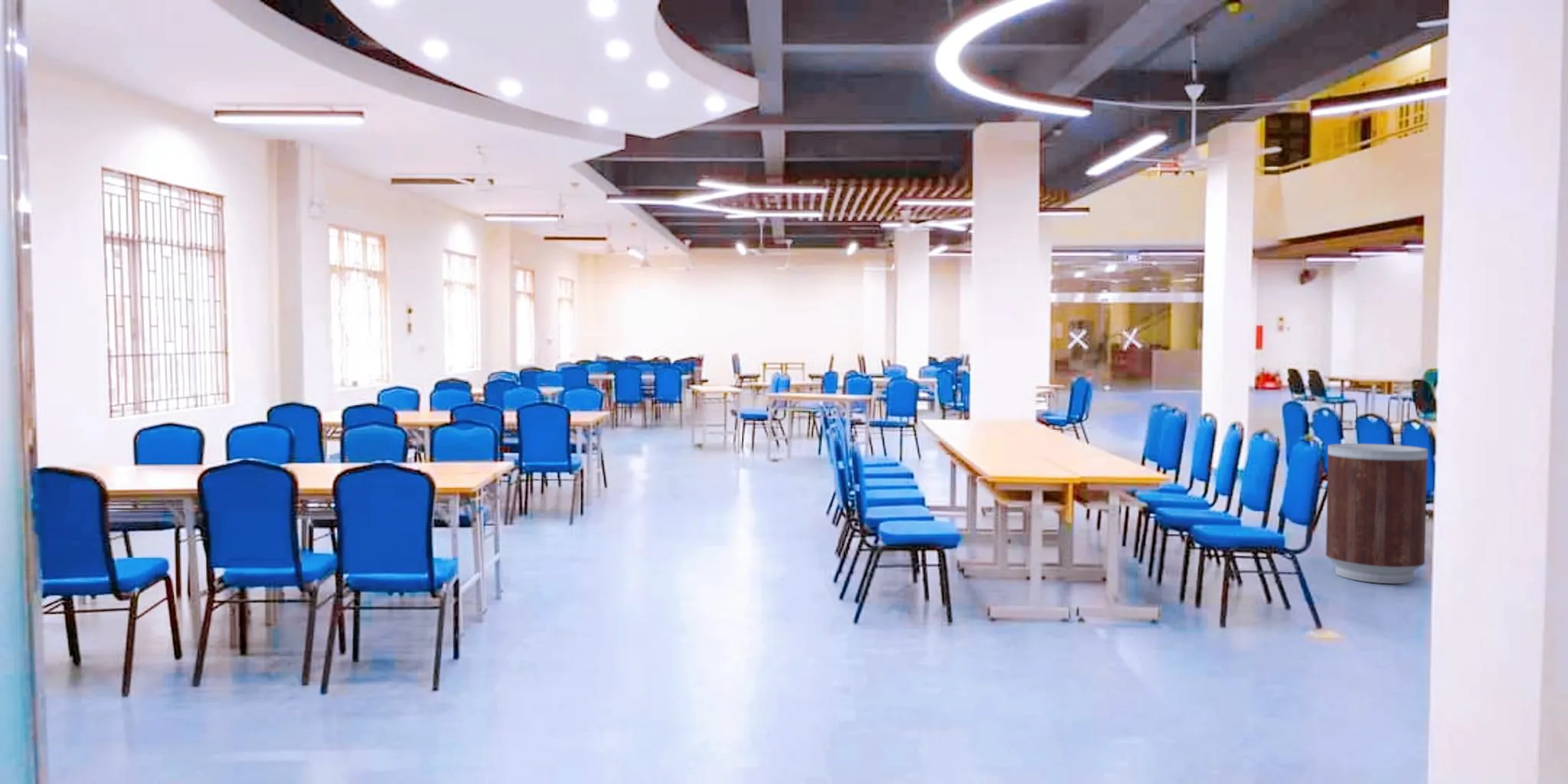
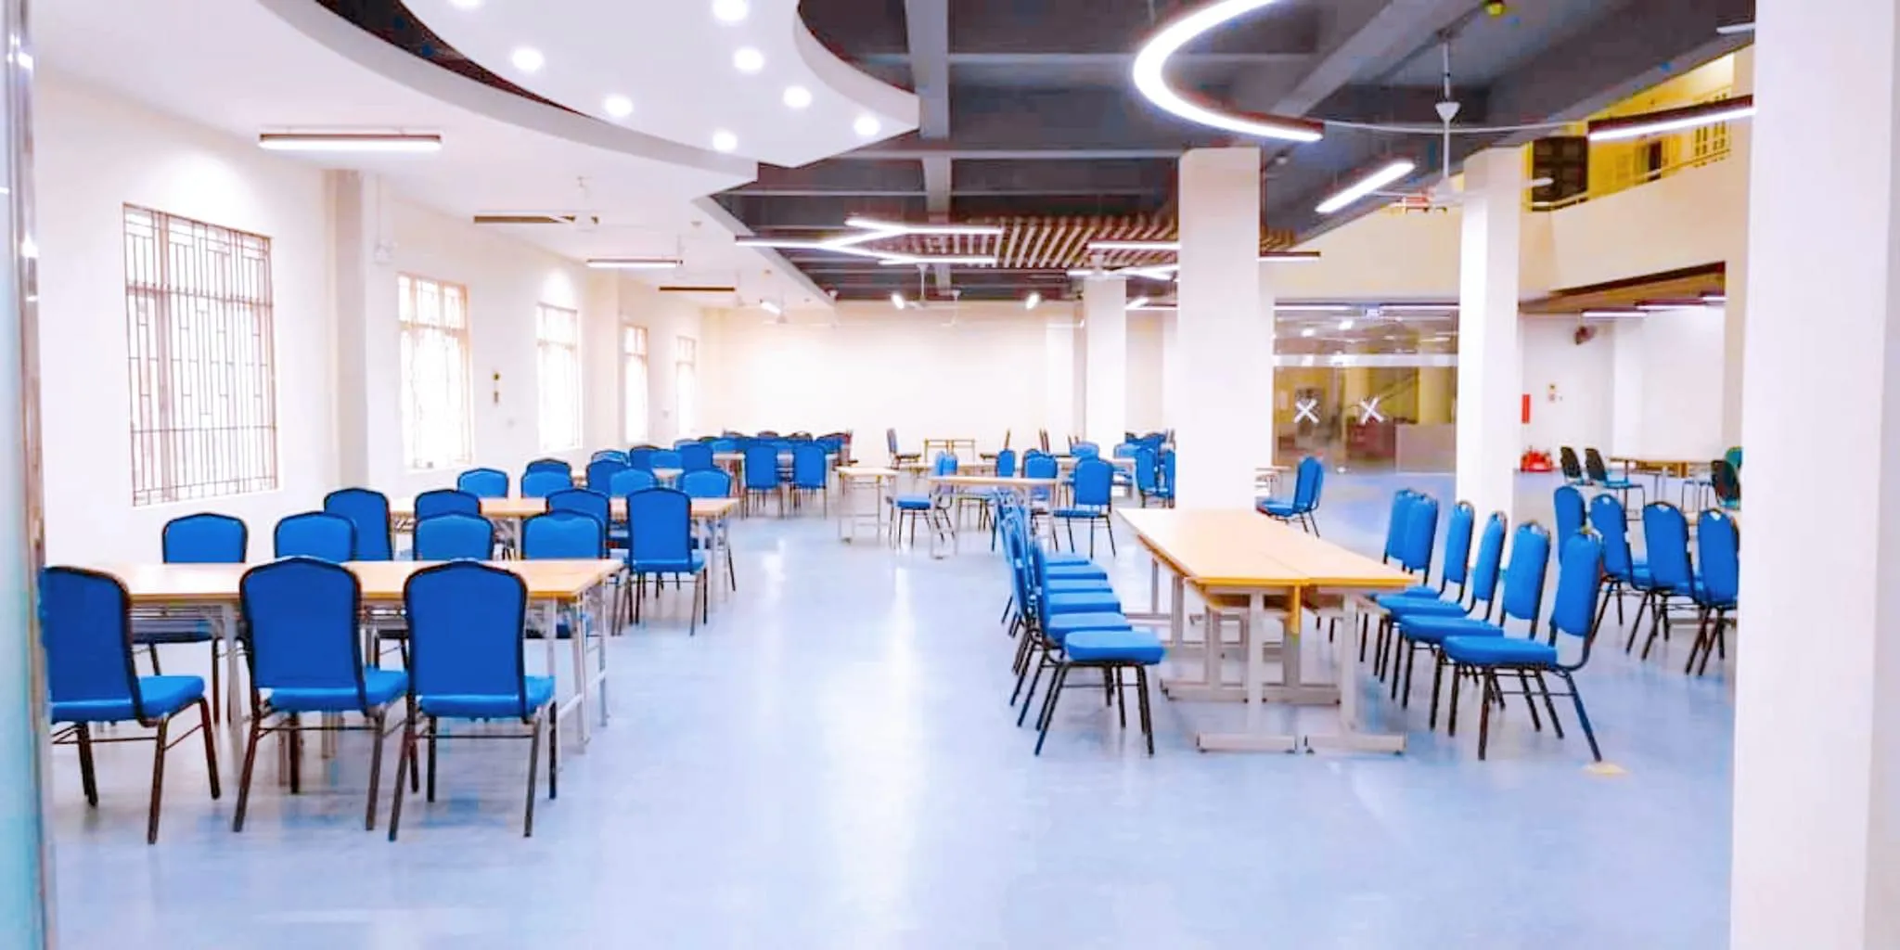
- trash can (1375, 511)
